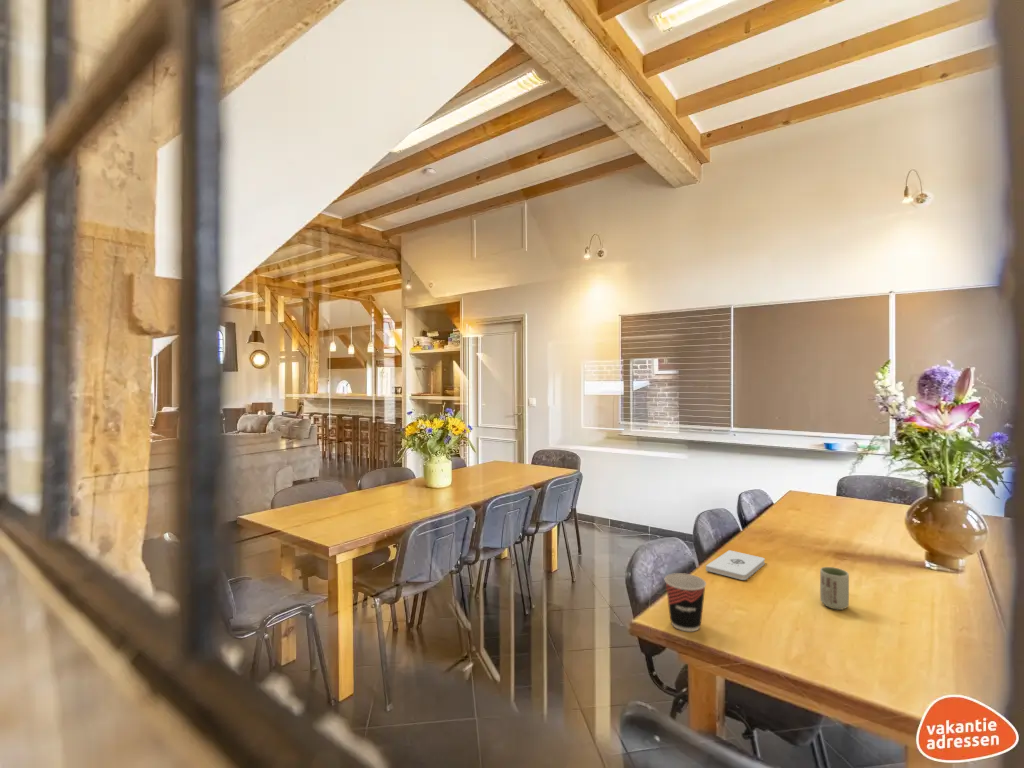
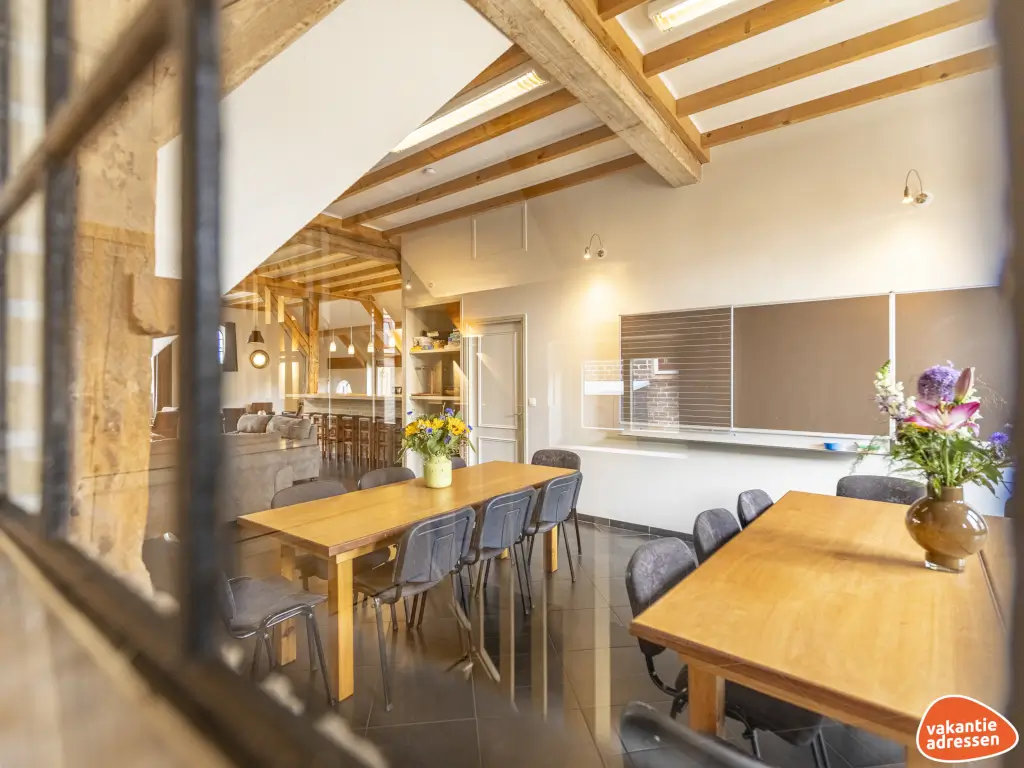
- cup (834, 588)
- cup (685, 602)
- notepad (736, 564)
